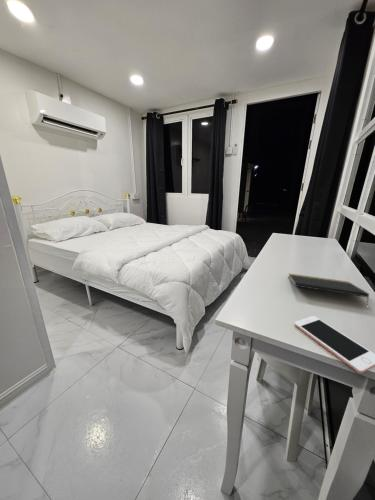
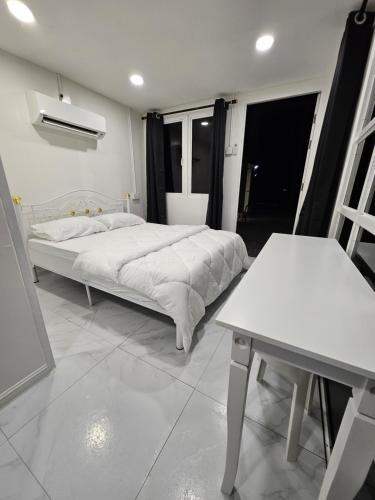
- cell phone (333, 340)
- notepad (322, 283)
